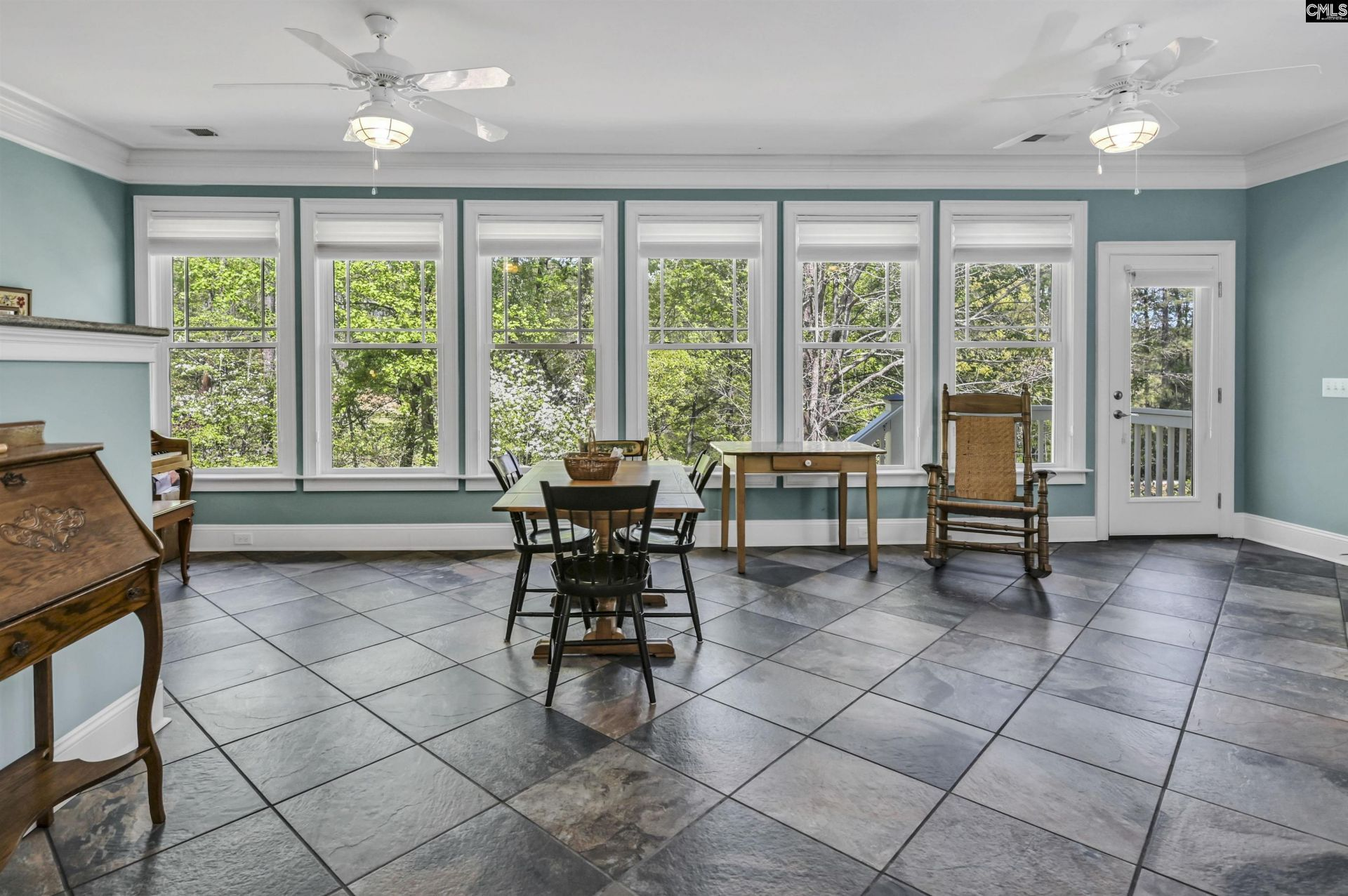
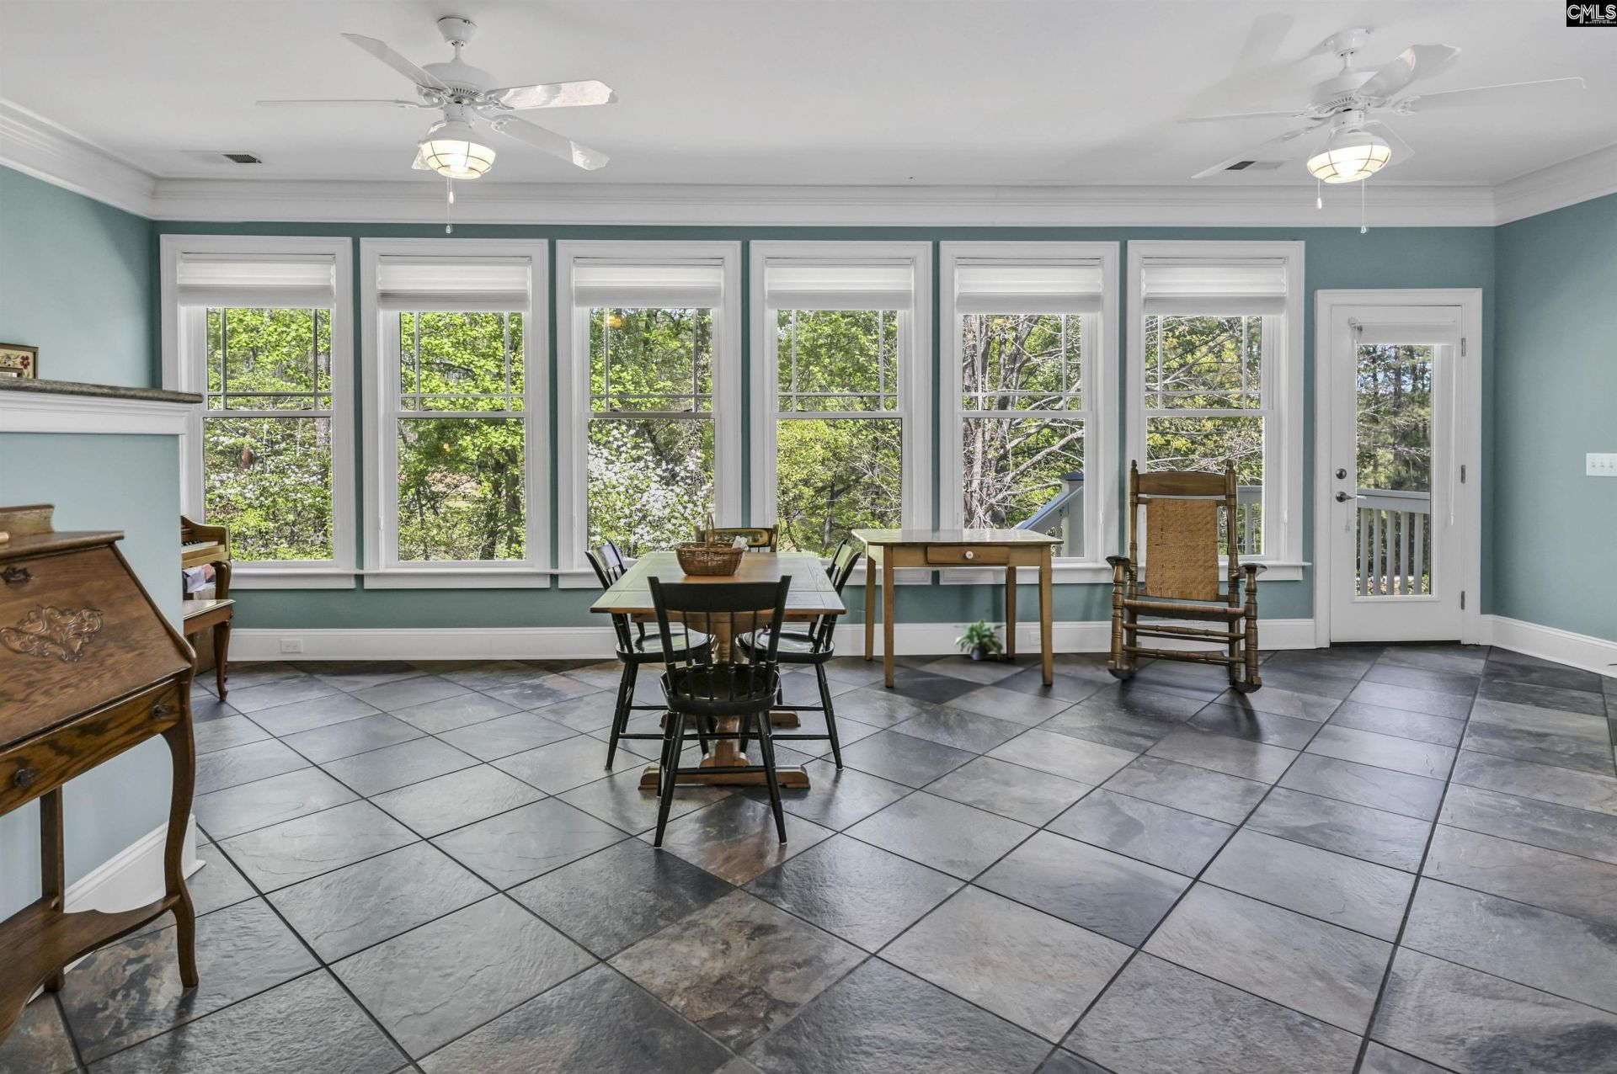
+ potted plant (979, 638)
